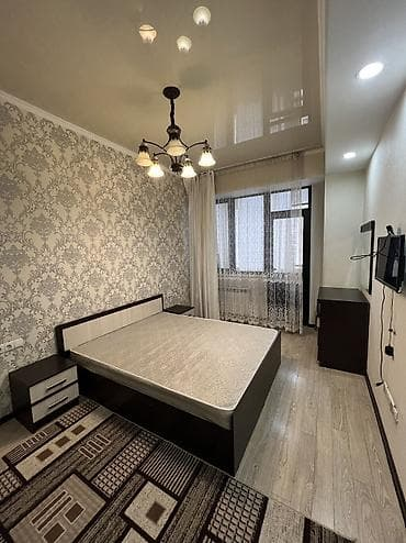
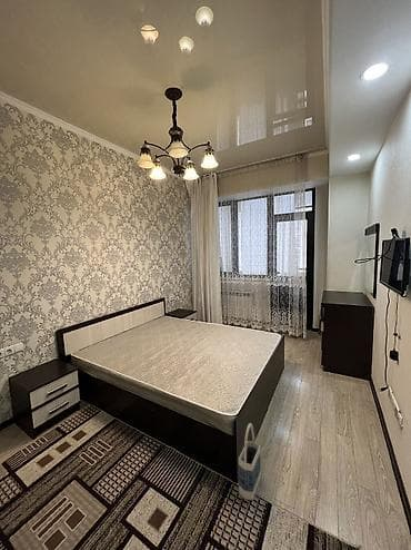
+ bag (249, 455)
